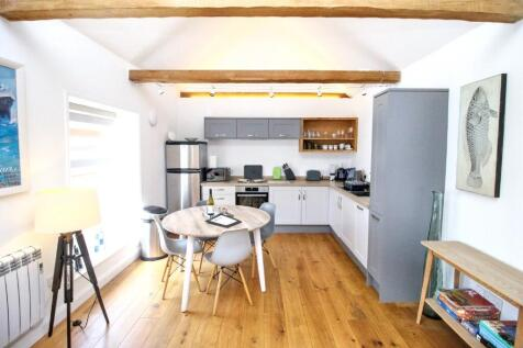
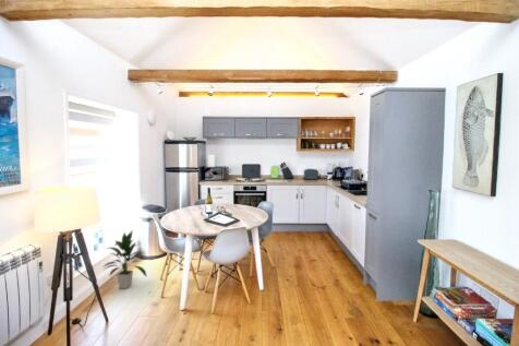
+ indoor plant (125, 260)
